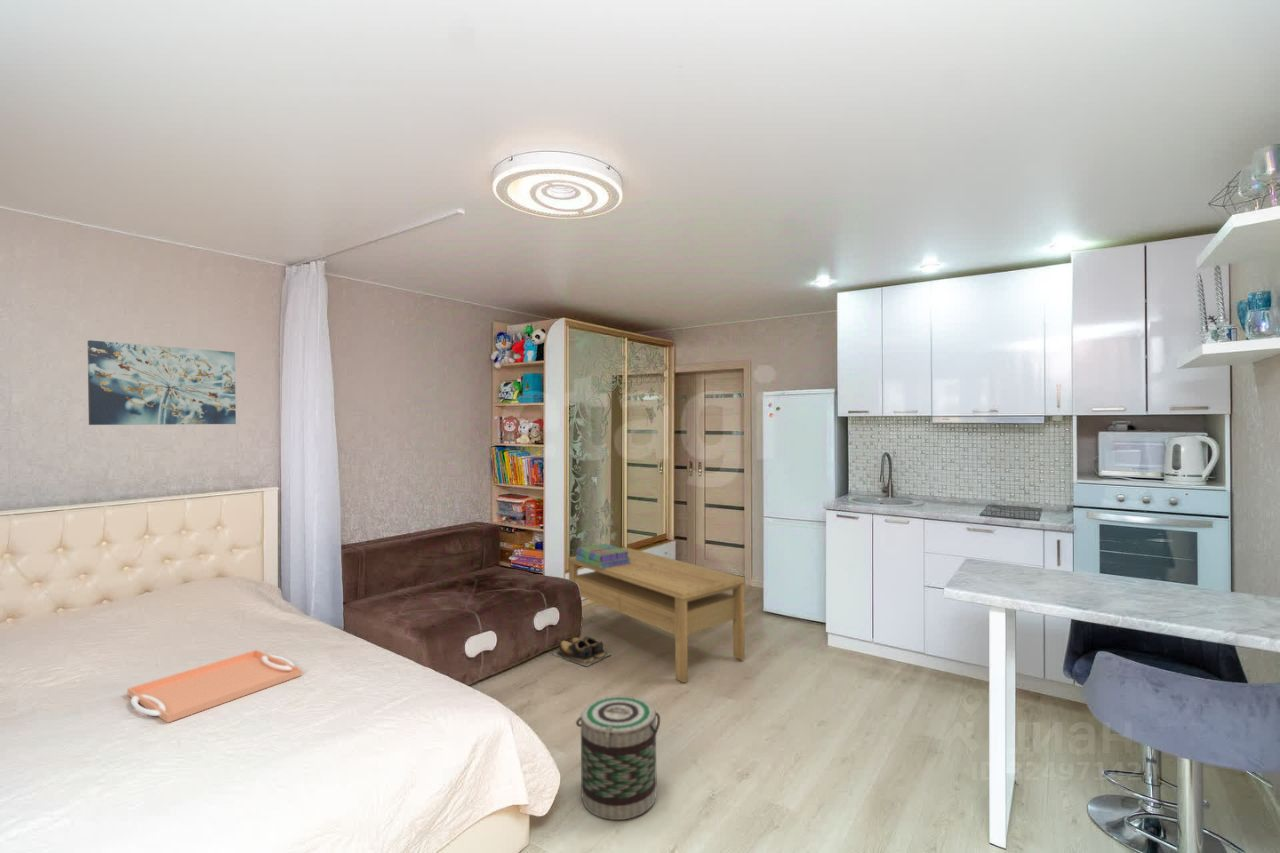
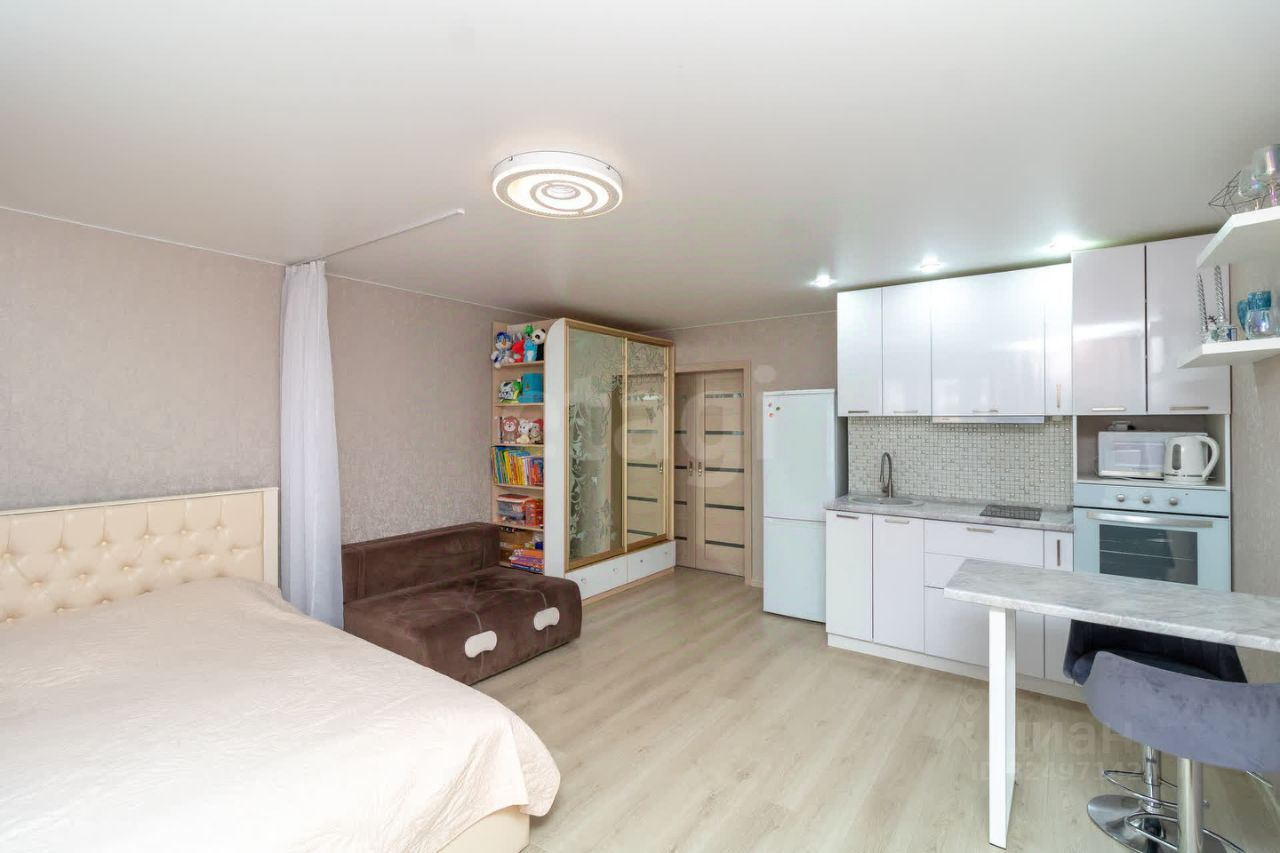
- wall art (167, 385)
- basket (618, 753)
- stack of books (602, 555)
- coffee table (650, 604)
- serving tray (217, 681)
- shoes (581, 646)
